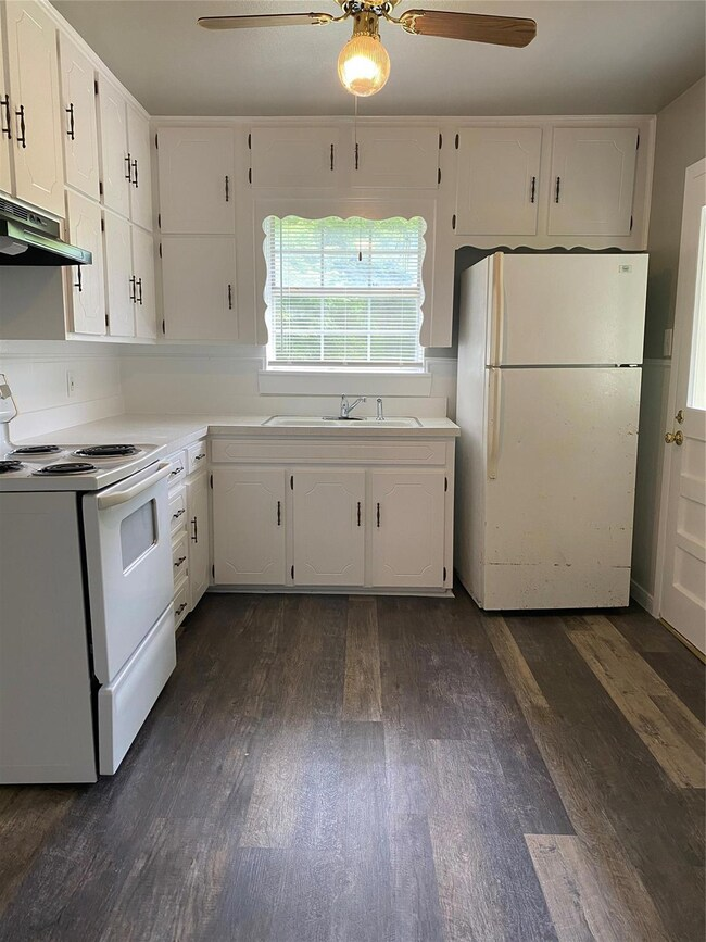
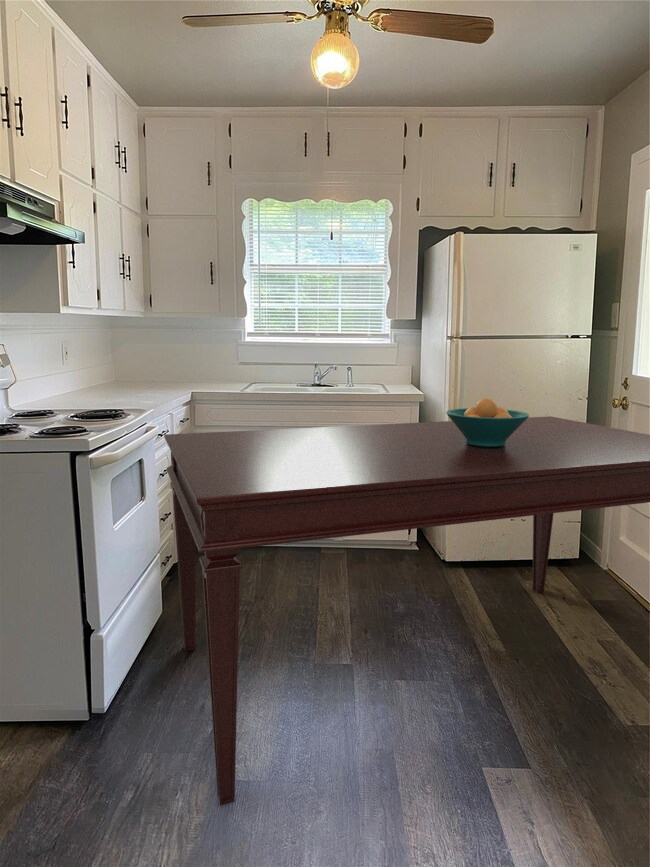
+ dining table (425, 527)
+ fruit bowl (486, 420)
